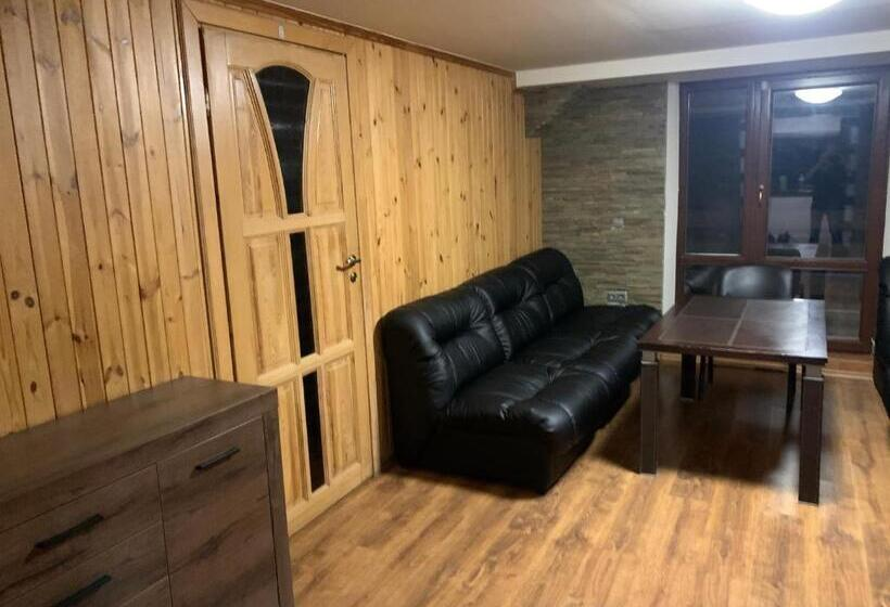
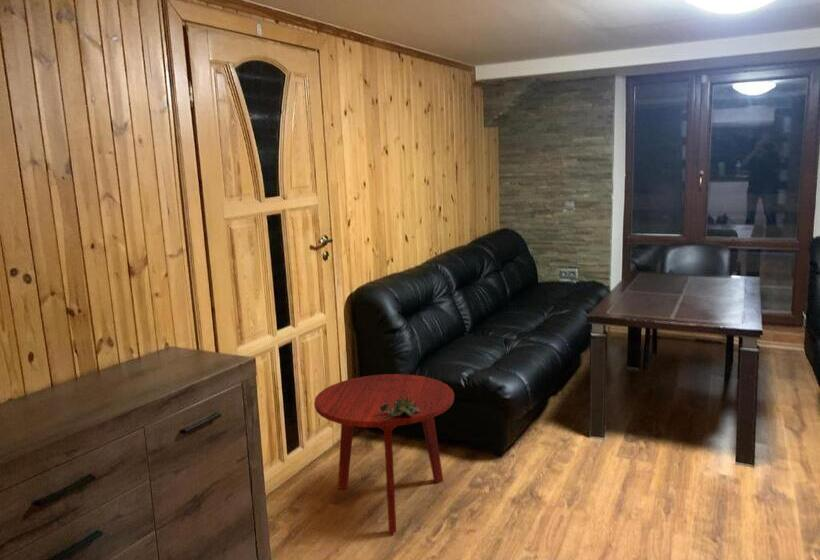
+ side table (386, 447)
+ succulent plant (402, 404)
